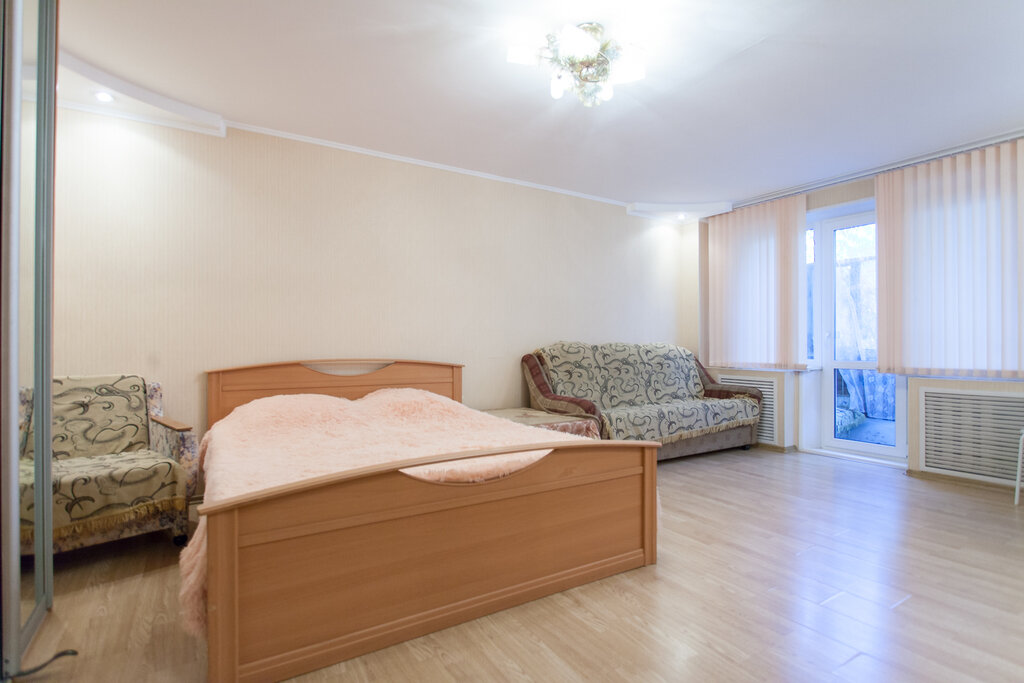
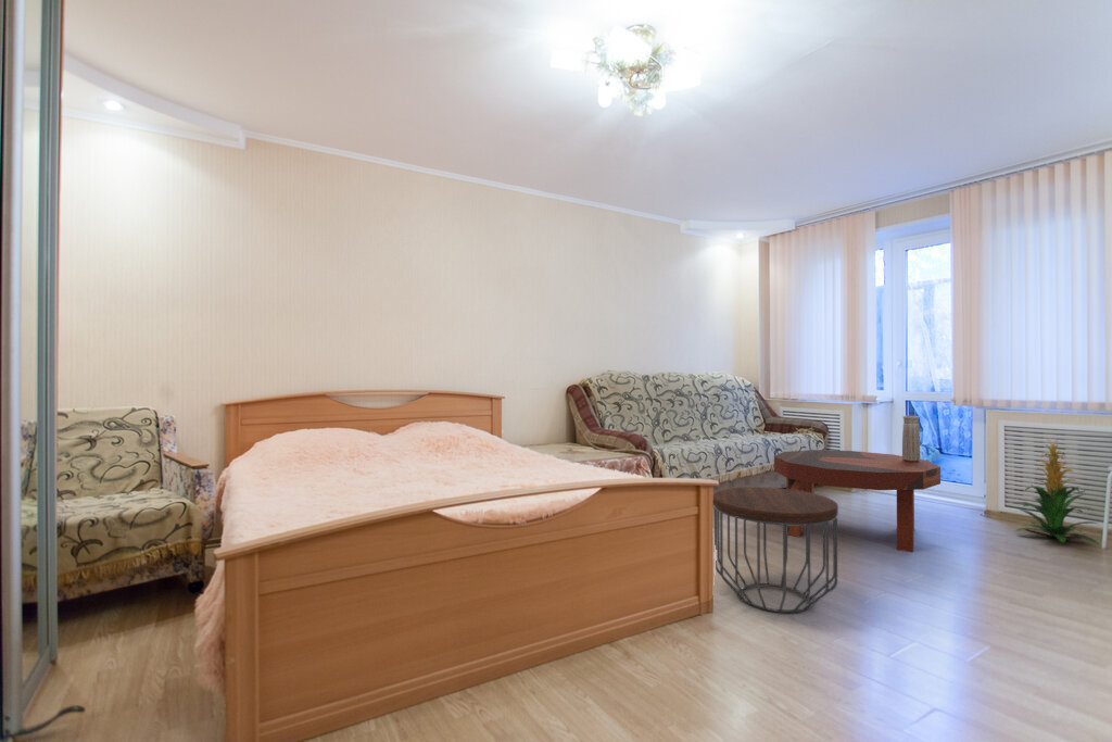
+ indoor plant (1054, 487)
+ vase (911, 438)
+ side table (764, 549)
+ coffee table (856, 488)
